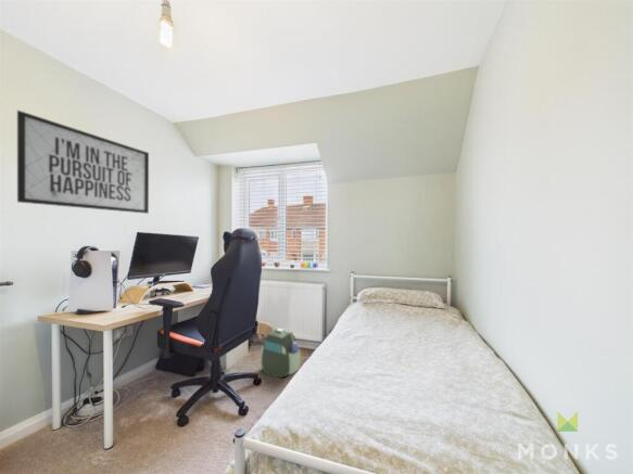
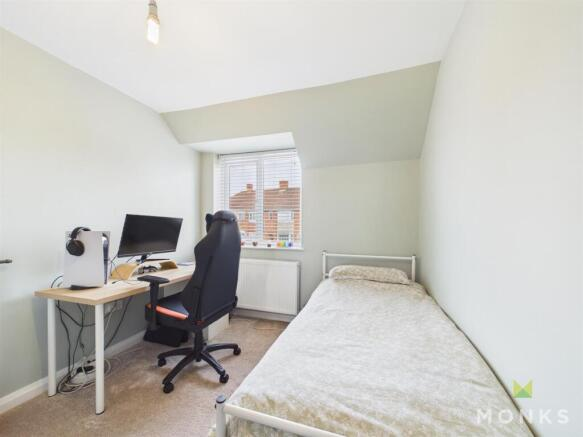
- mirror (96, 172)
- backpack (278, 346)
